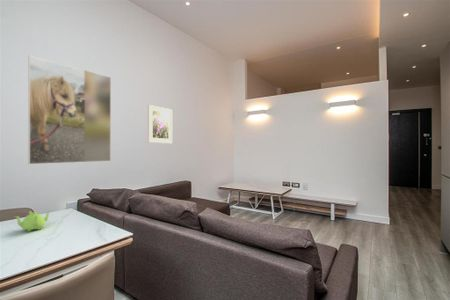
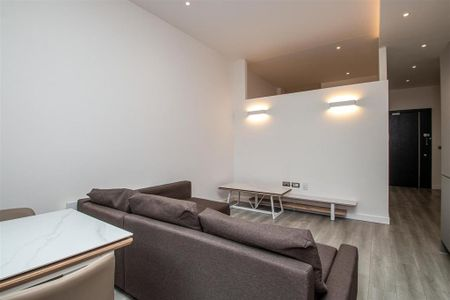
- teapot (33, 220)
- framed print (74, 115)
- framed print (160, 125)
